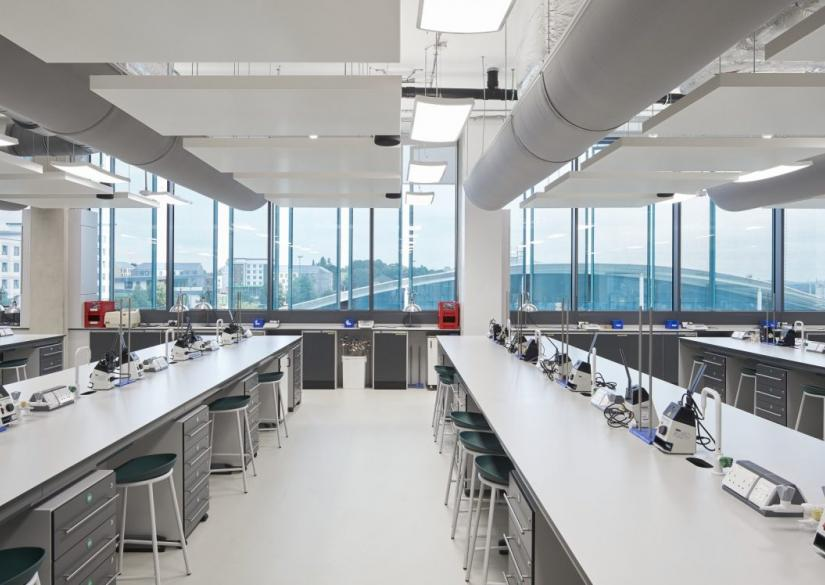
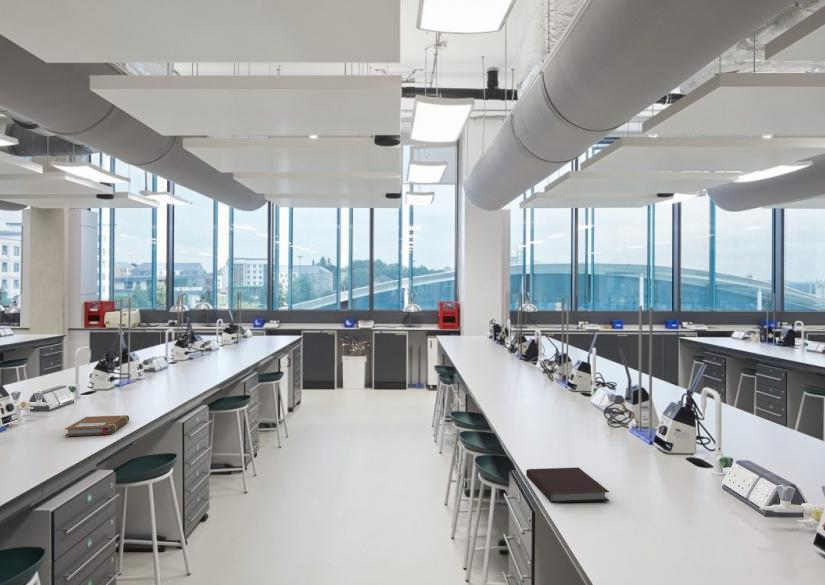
+ notebook (565, 484)
+ notebook (98, 425)
